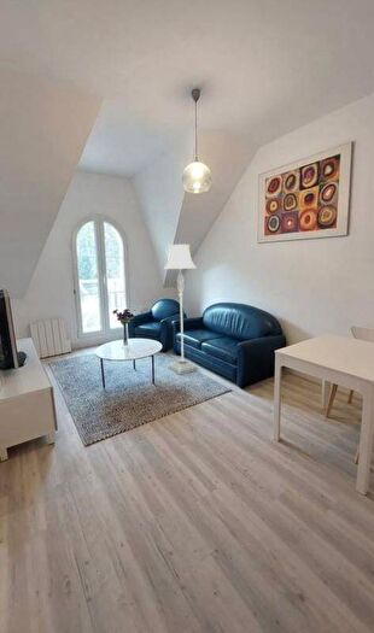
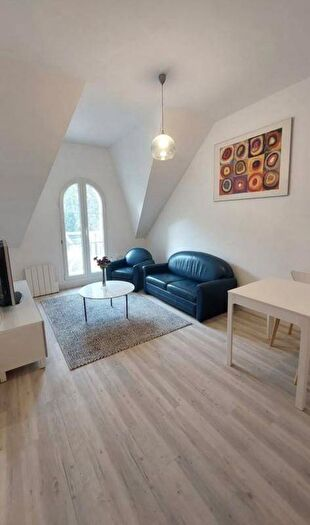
- floor lamp (181, 309)
